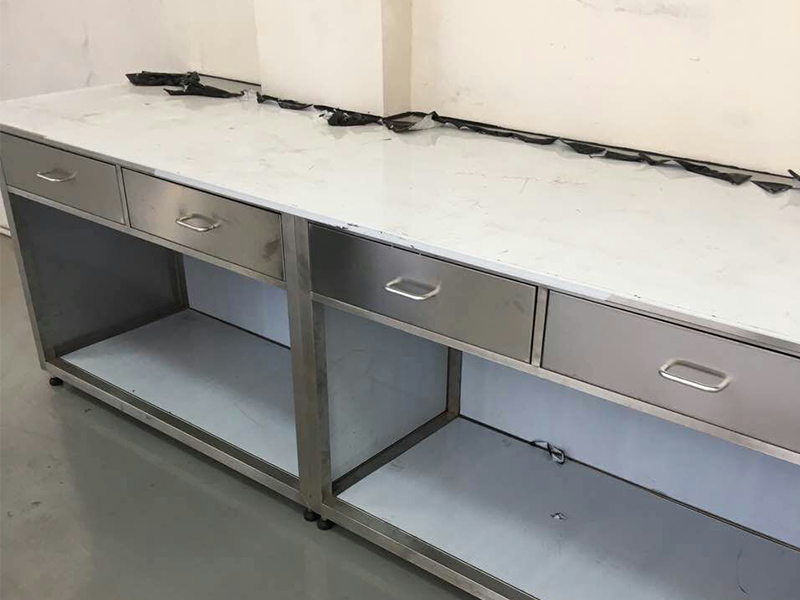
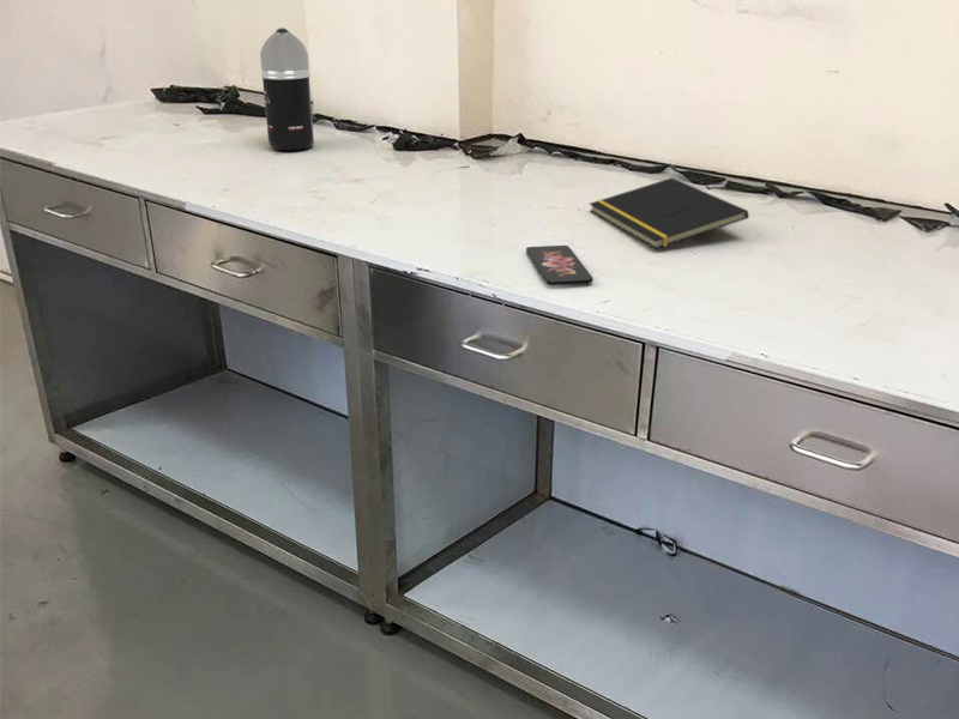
+ notepad (664, 210)
+ smartphone (557, 264)
+ spray bottle (287, 89)
